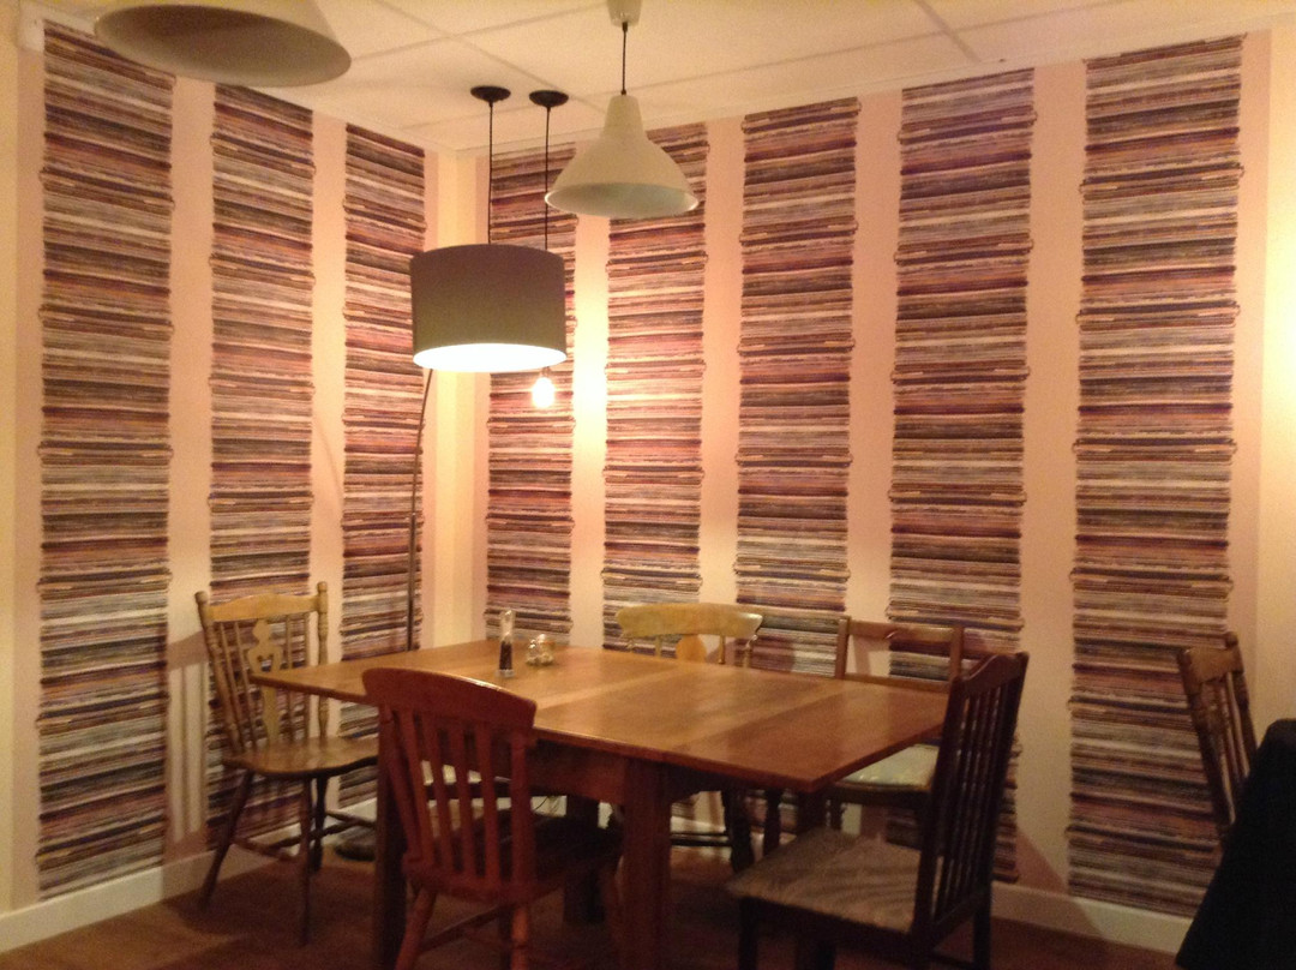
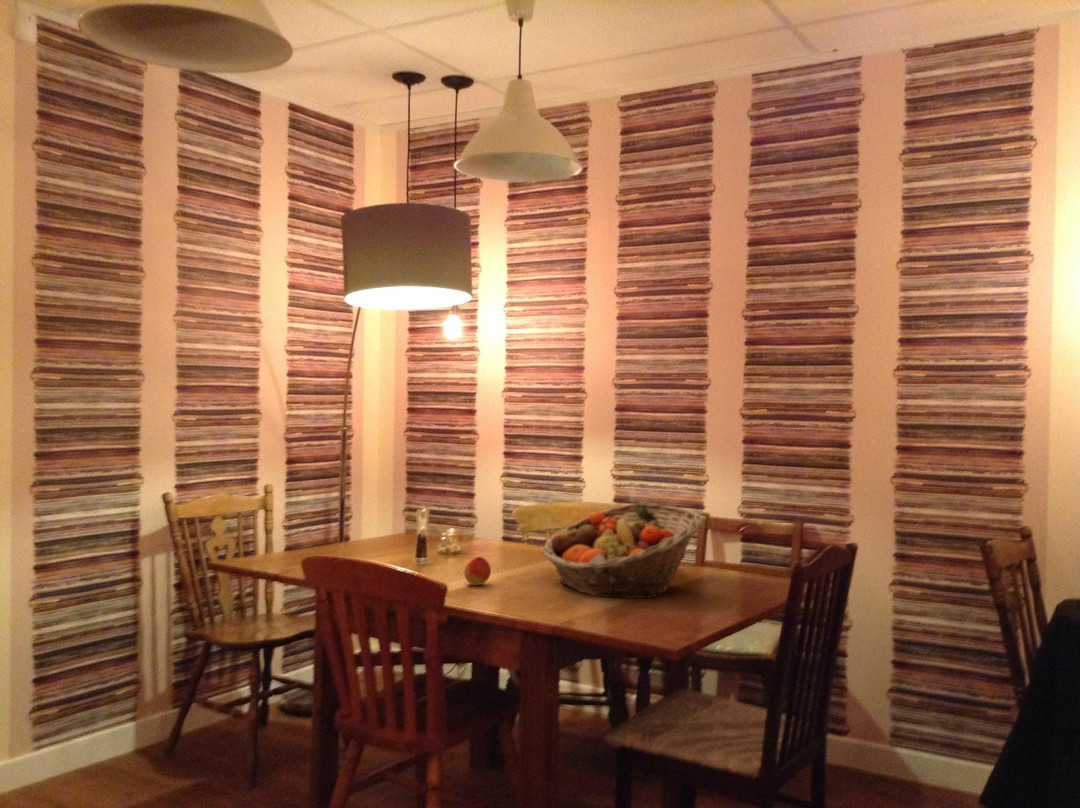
+ peach (477, 570)
+ fruit basket (621, 546)
